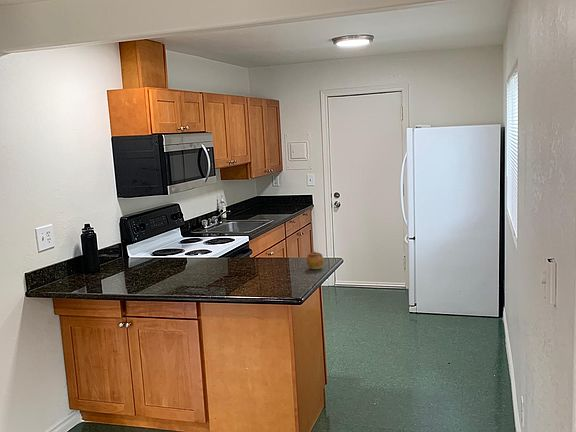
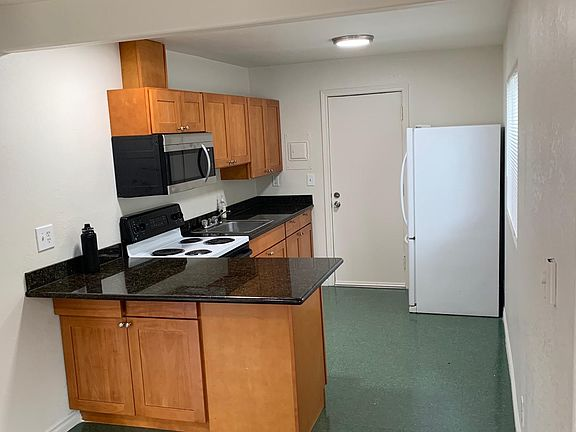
- apple (315, 259)
